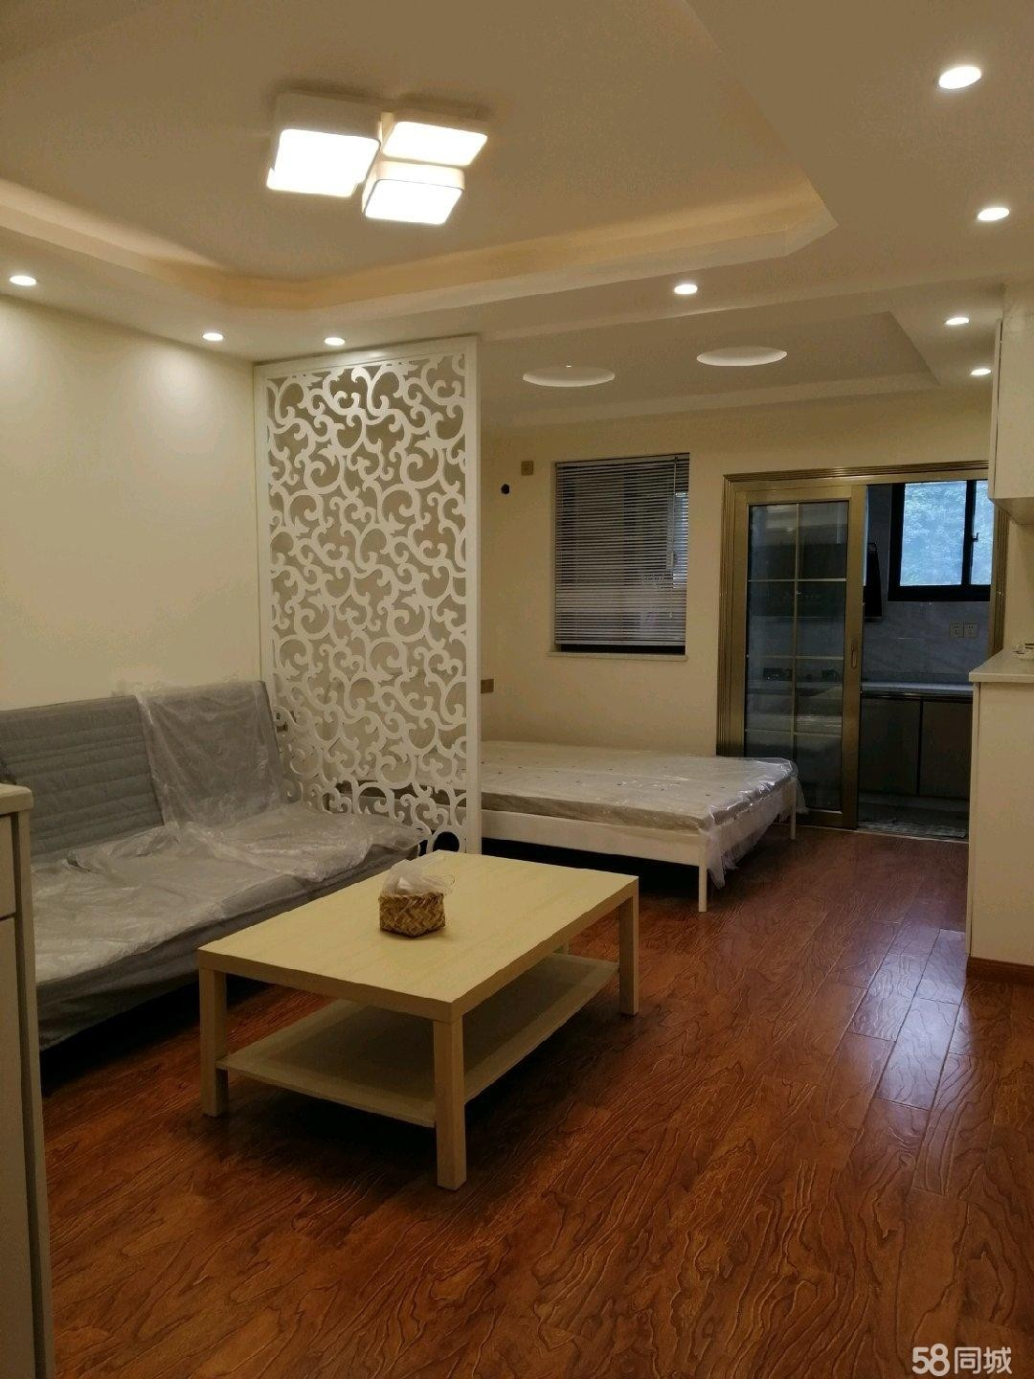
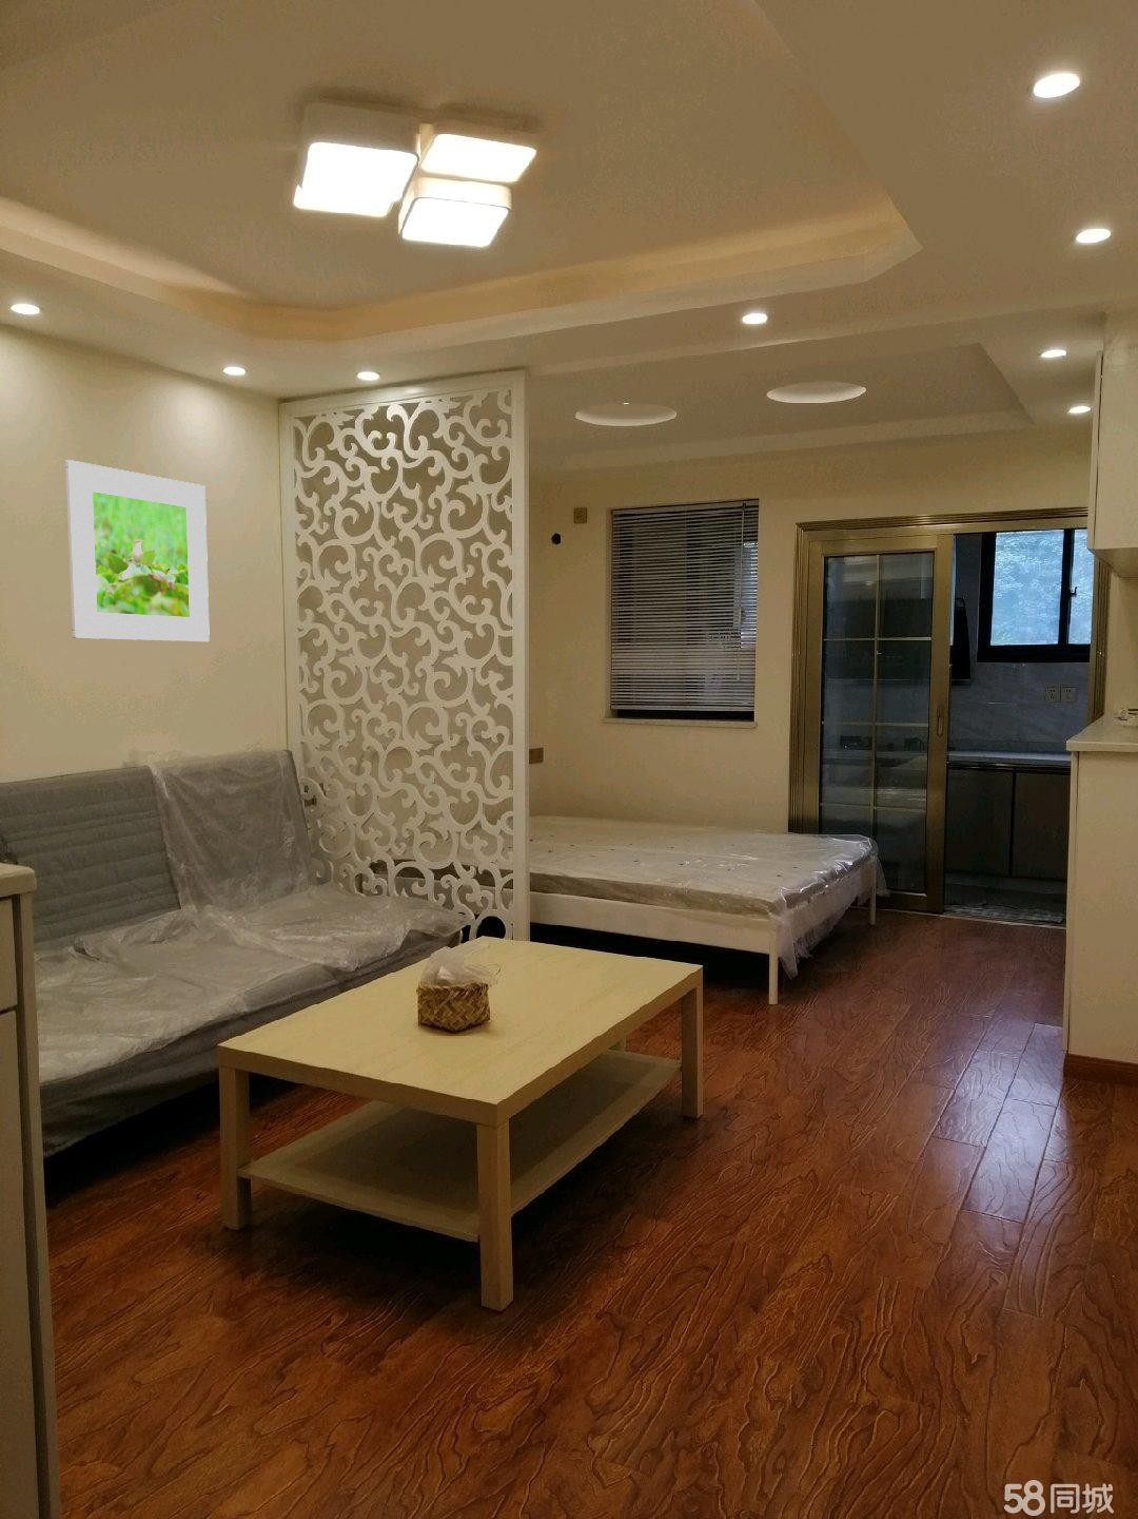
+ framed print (142, 557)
